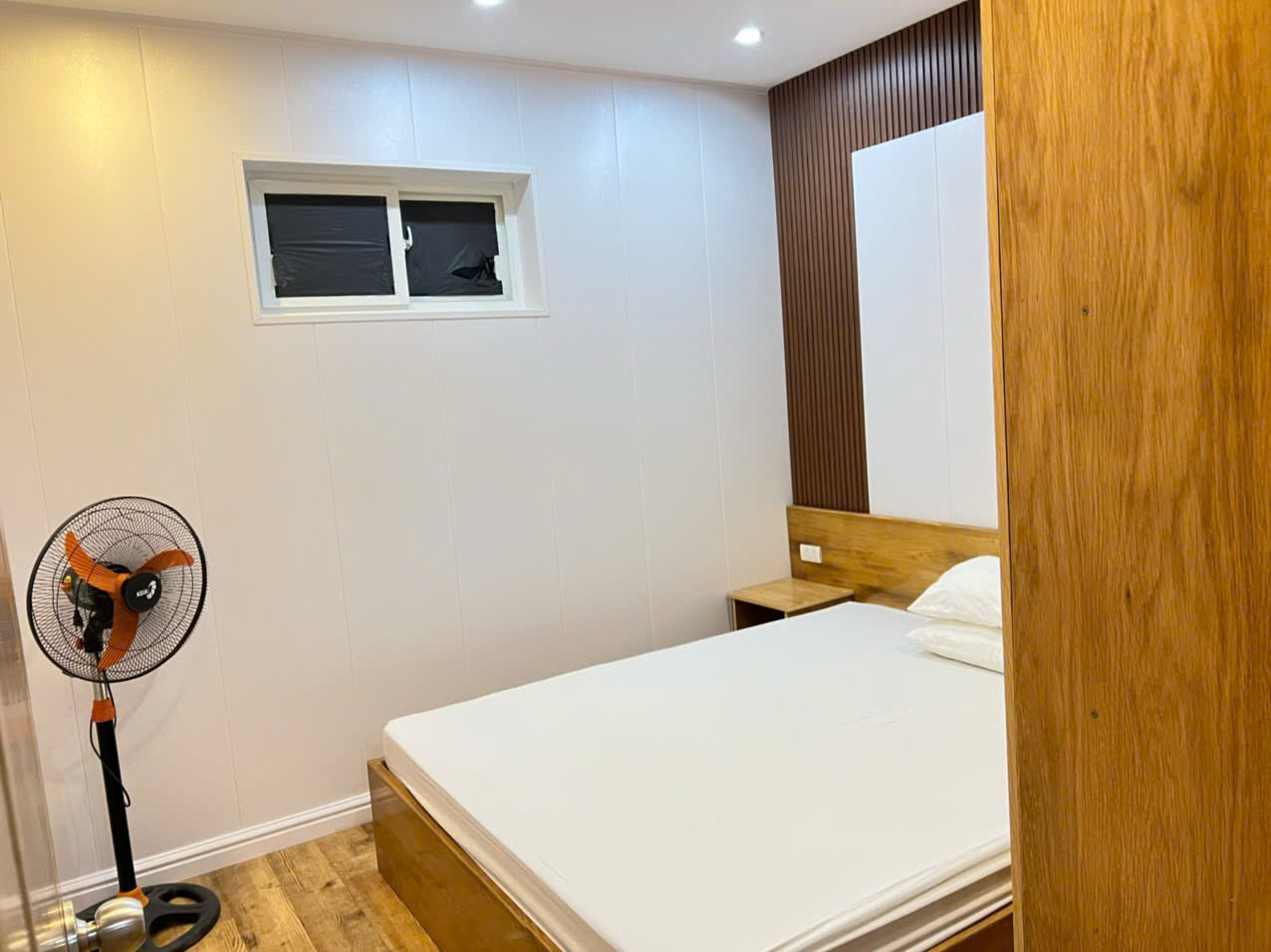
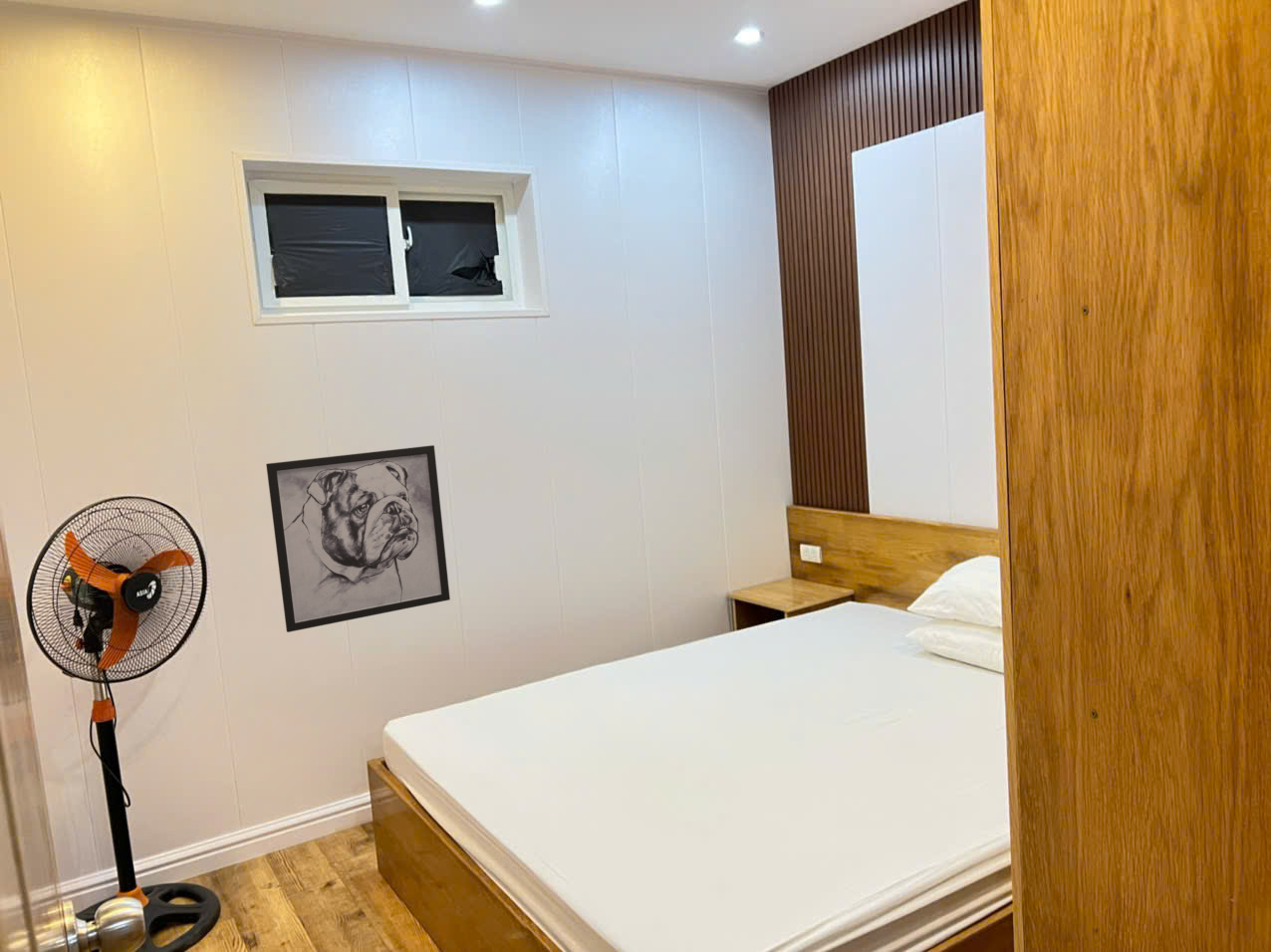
+ wall art (363, 535)
